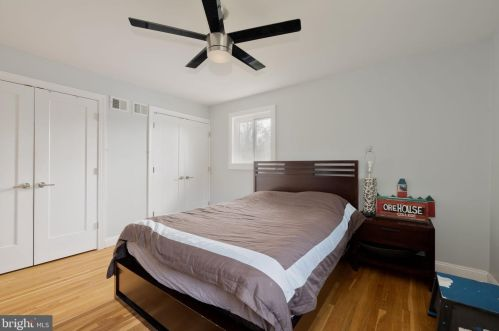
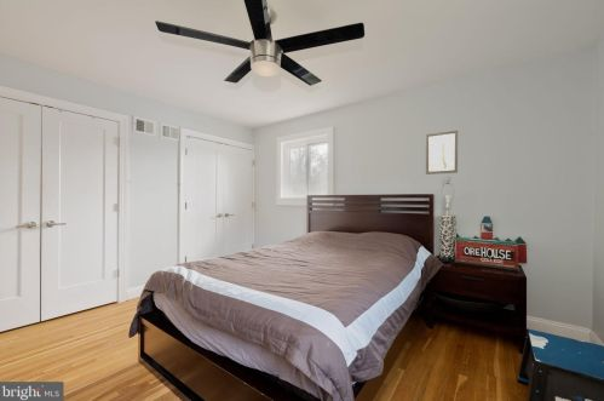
+ wall art (441, 153)
